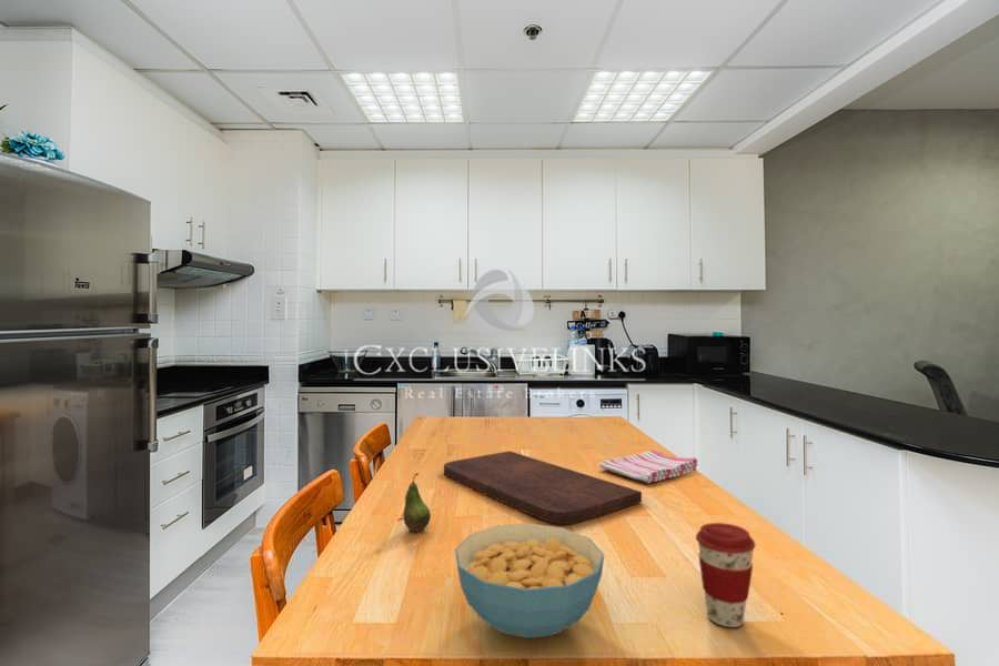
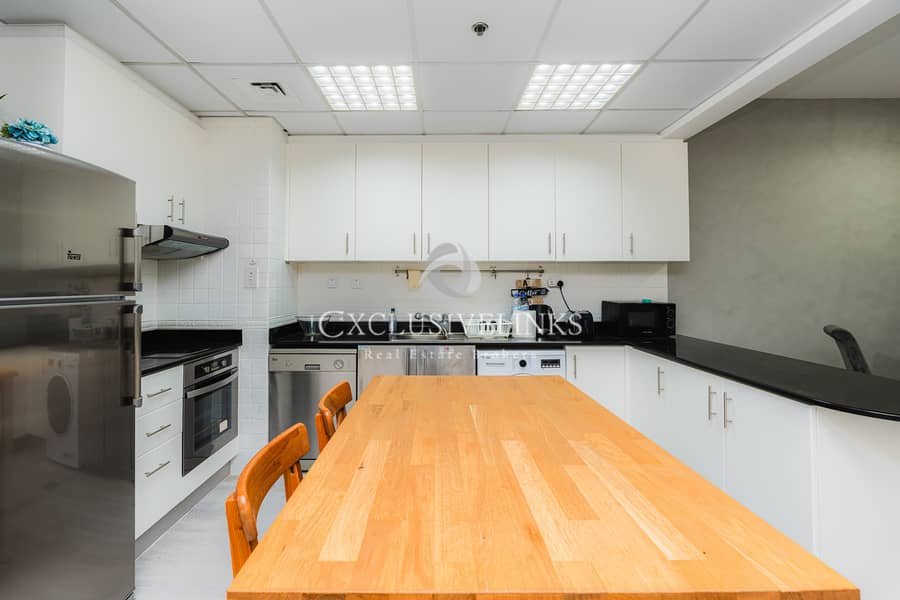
- cutting board (528, 481)
- fruit (416, 498)
- cereal bowl (528, 587)
- coffee cup (725, 574)
- dish towel (648, 463)
